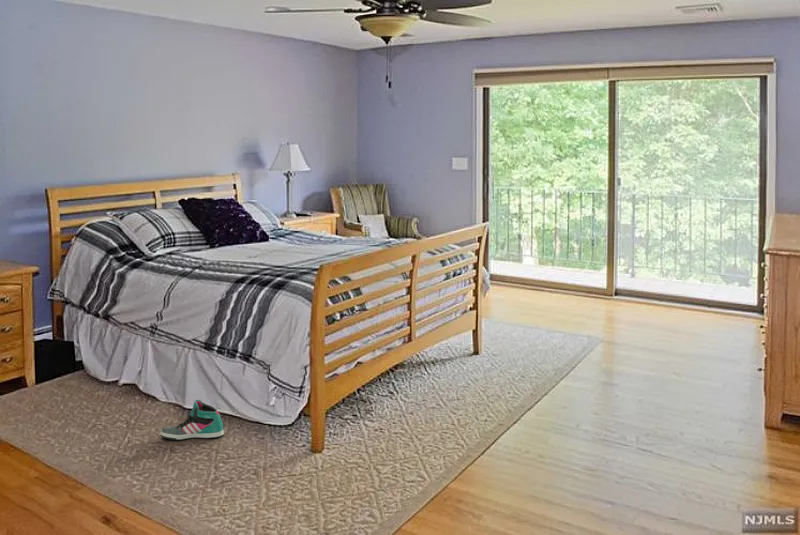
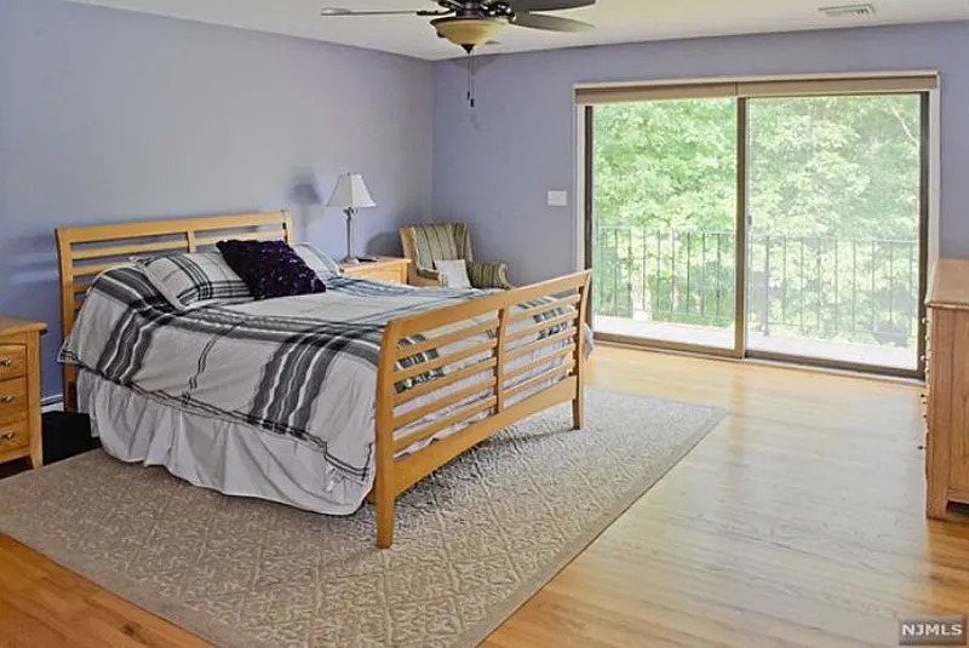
- sneaker (191, 418)
